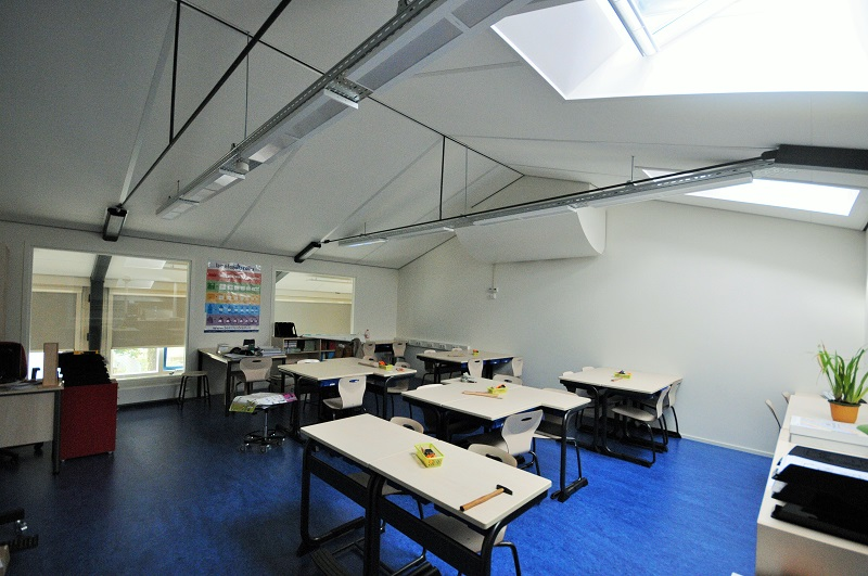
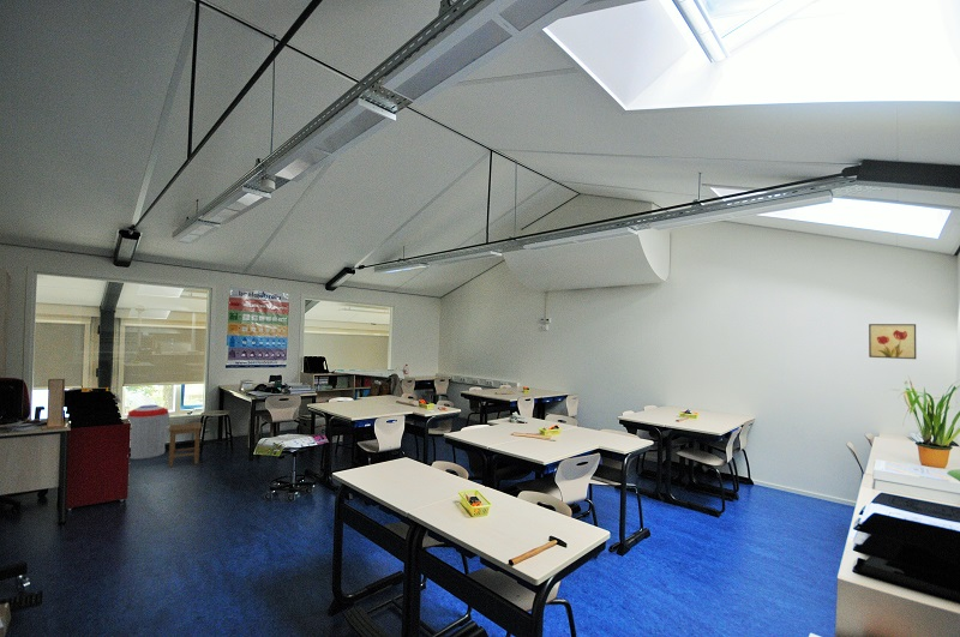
+ stool (185, 449)
+ trash can (148, 429)
+ wall art (892, 341)
